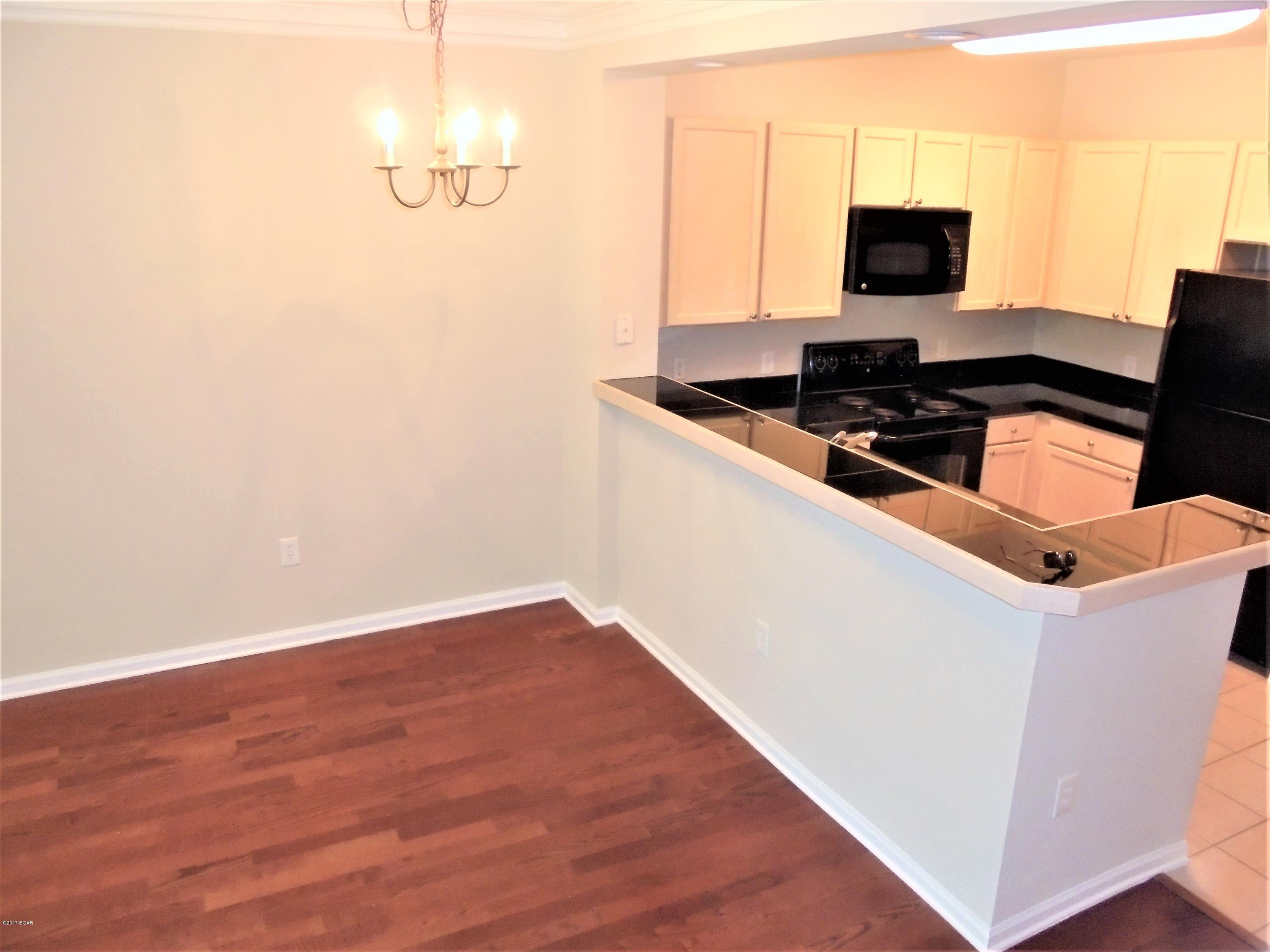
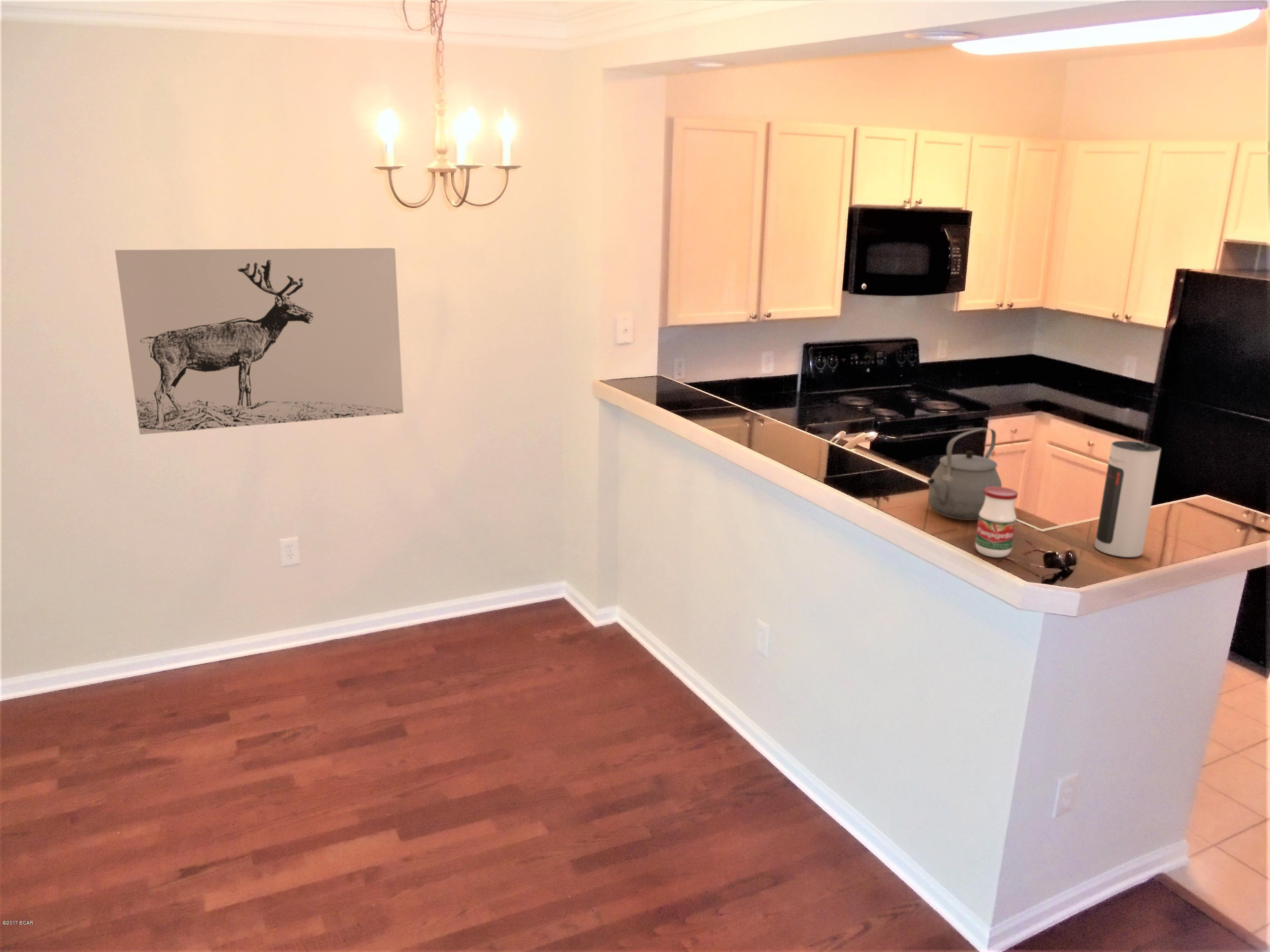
+ speaker (1127, 498)
+ tea kettle (960, 475)
+ wall art (271, 338)
+ jar (997, 522)
